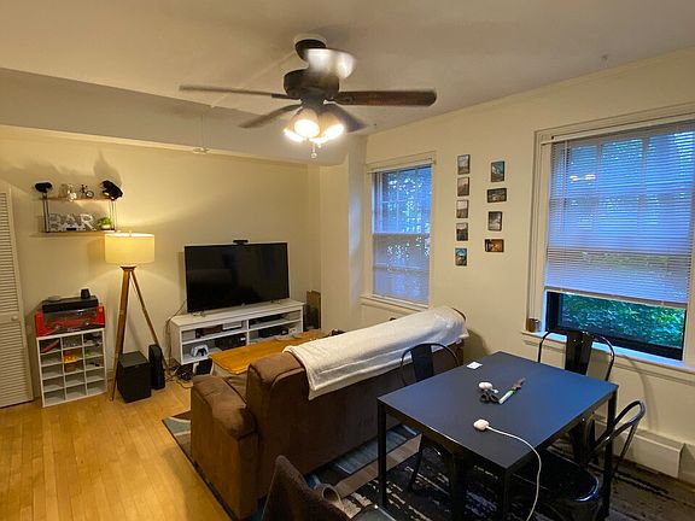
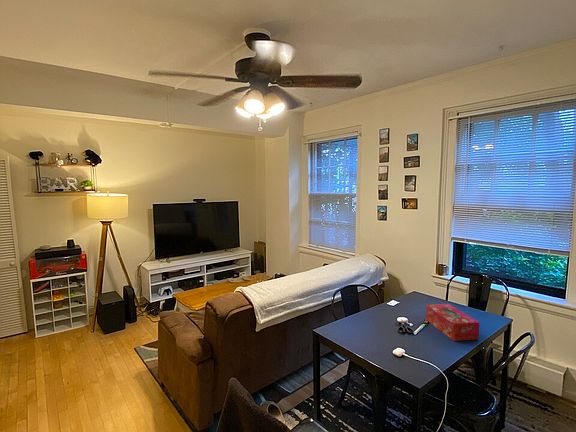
+ tissue box (450, 320)
